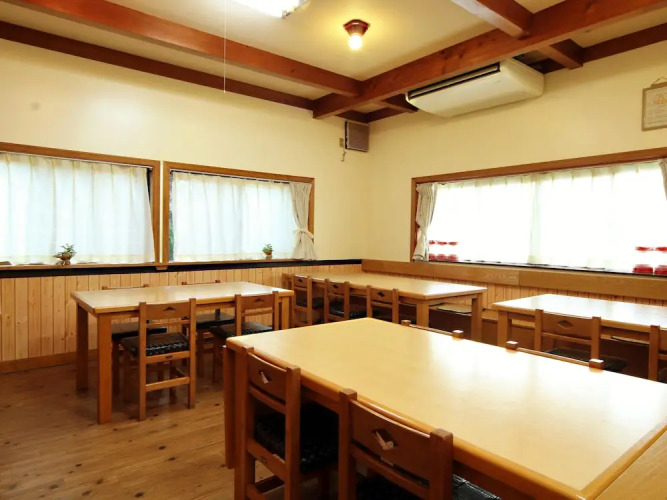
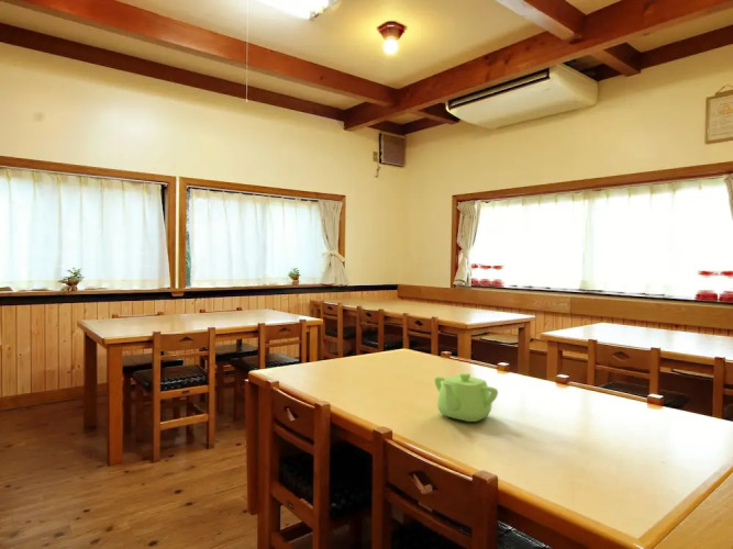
+ teapot (459, 396)
